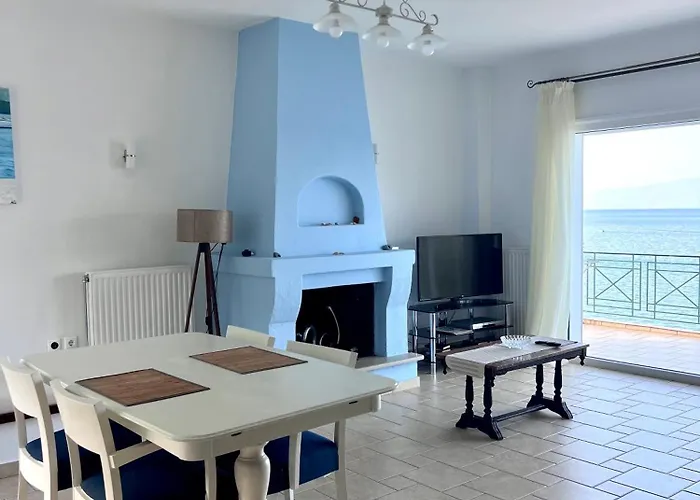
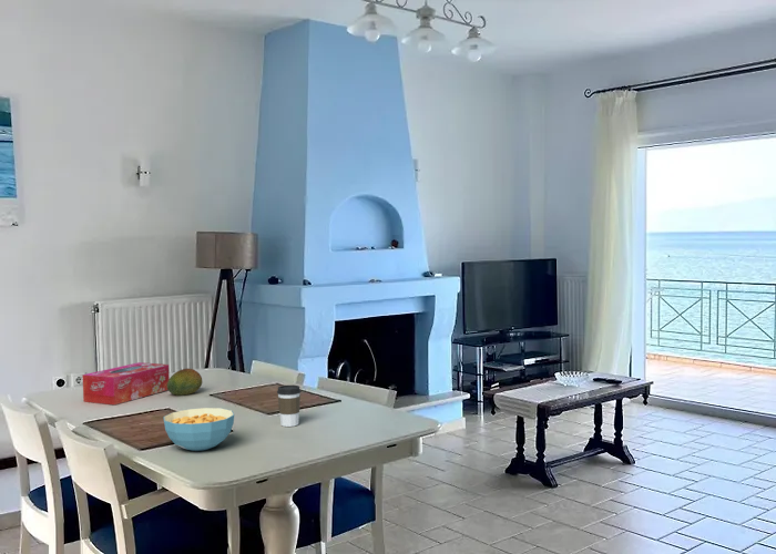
+ fruit (184, 382)
+ cereal bowl (198, 432)
+ coffee cup (289, 406)
+ tissue box (127, 382)
